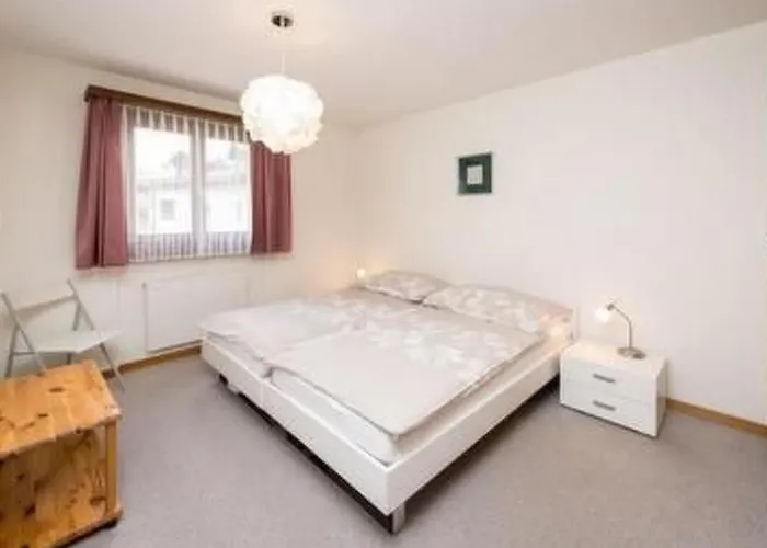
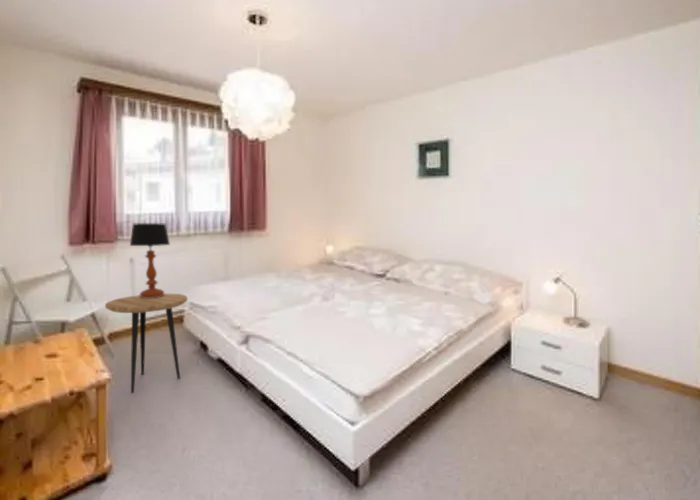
+ side table (144, 341)
+ table lamp (150, 259)
